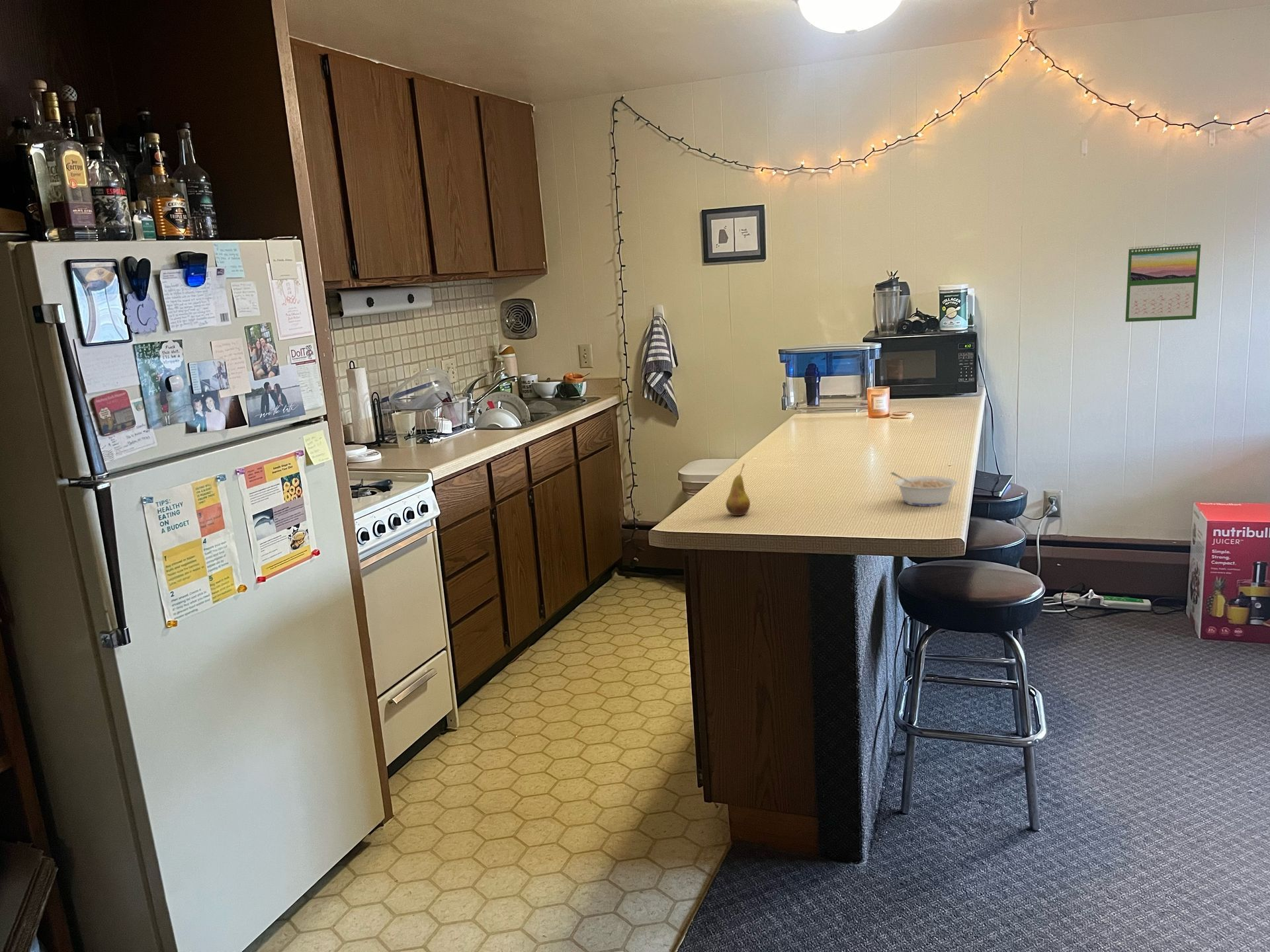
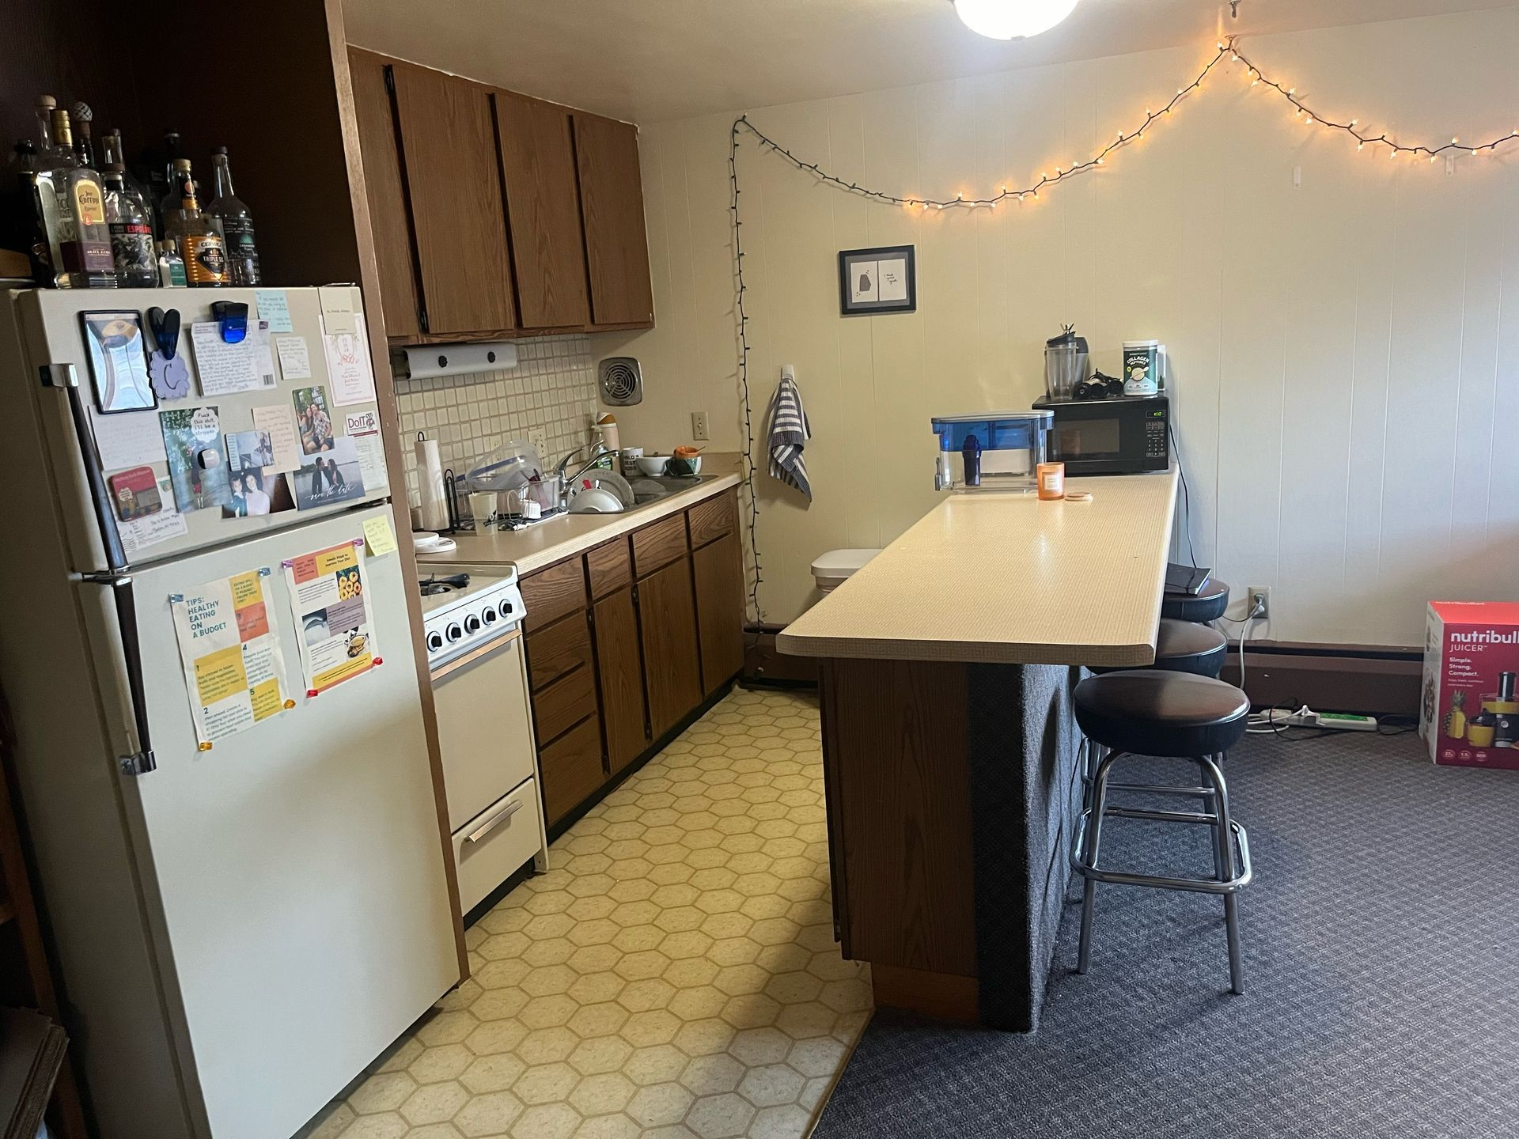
- fruit (737, 490)
- calendar (1162, 282)
- legume (923, 490)
